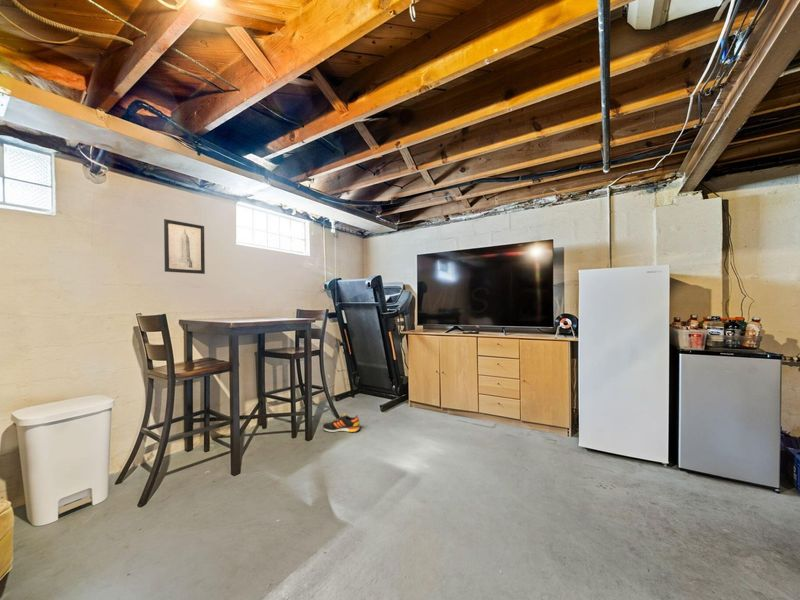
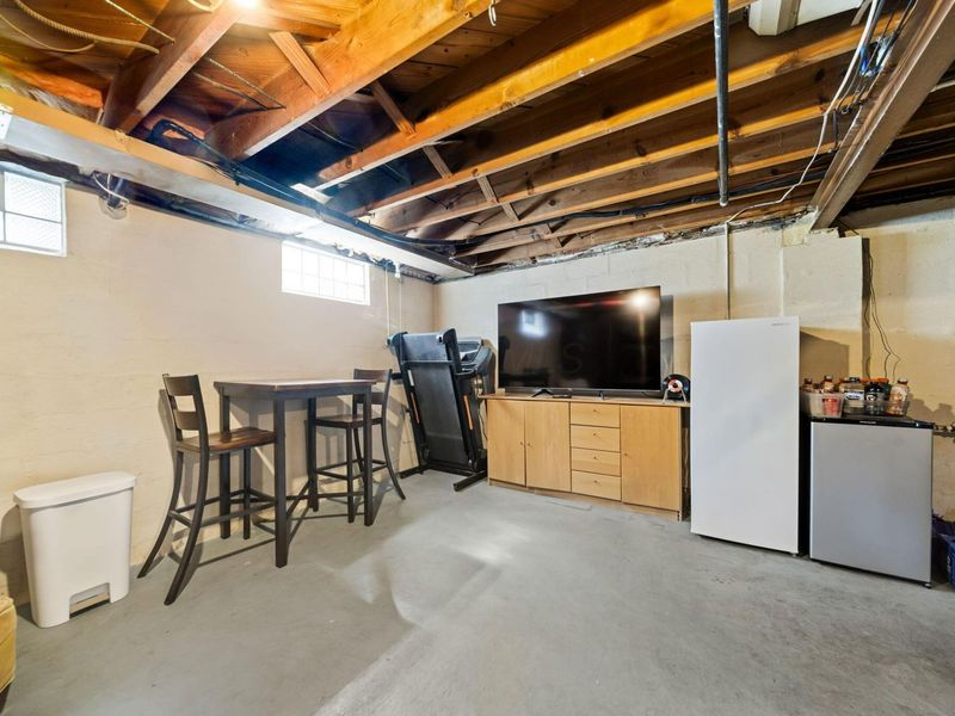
- wall art (185, 247)
- shoe (341, 422)
